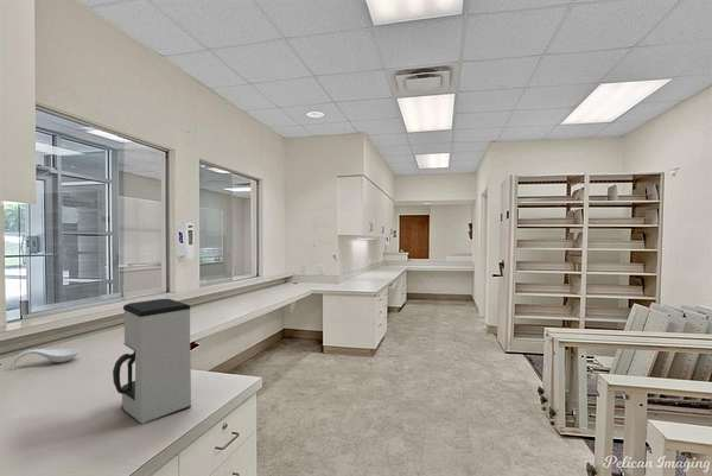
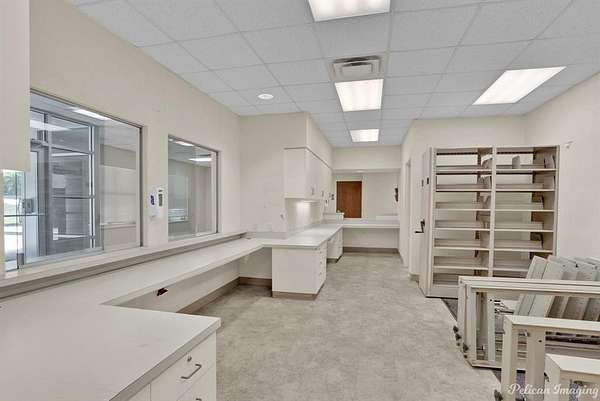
- spoon rest (46, 355)
- coffee maker (150, 355)
